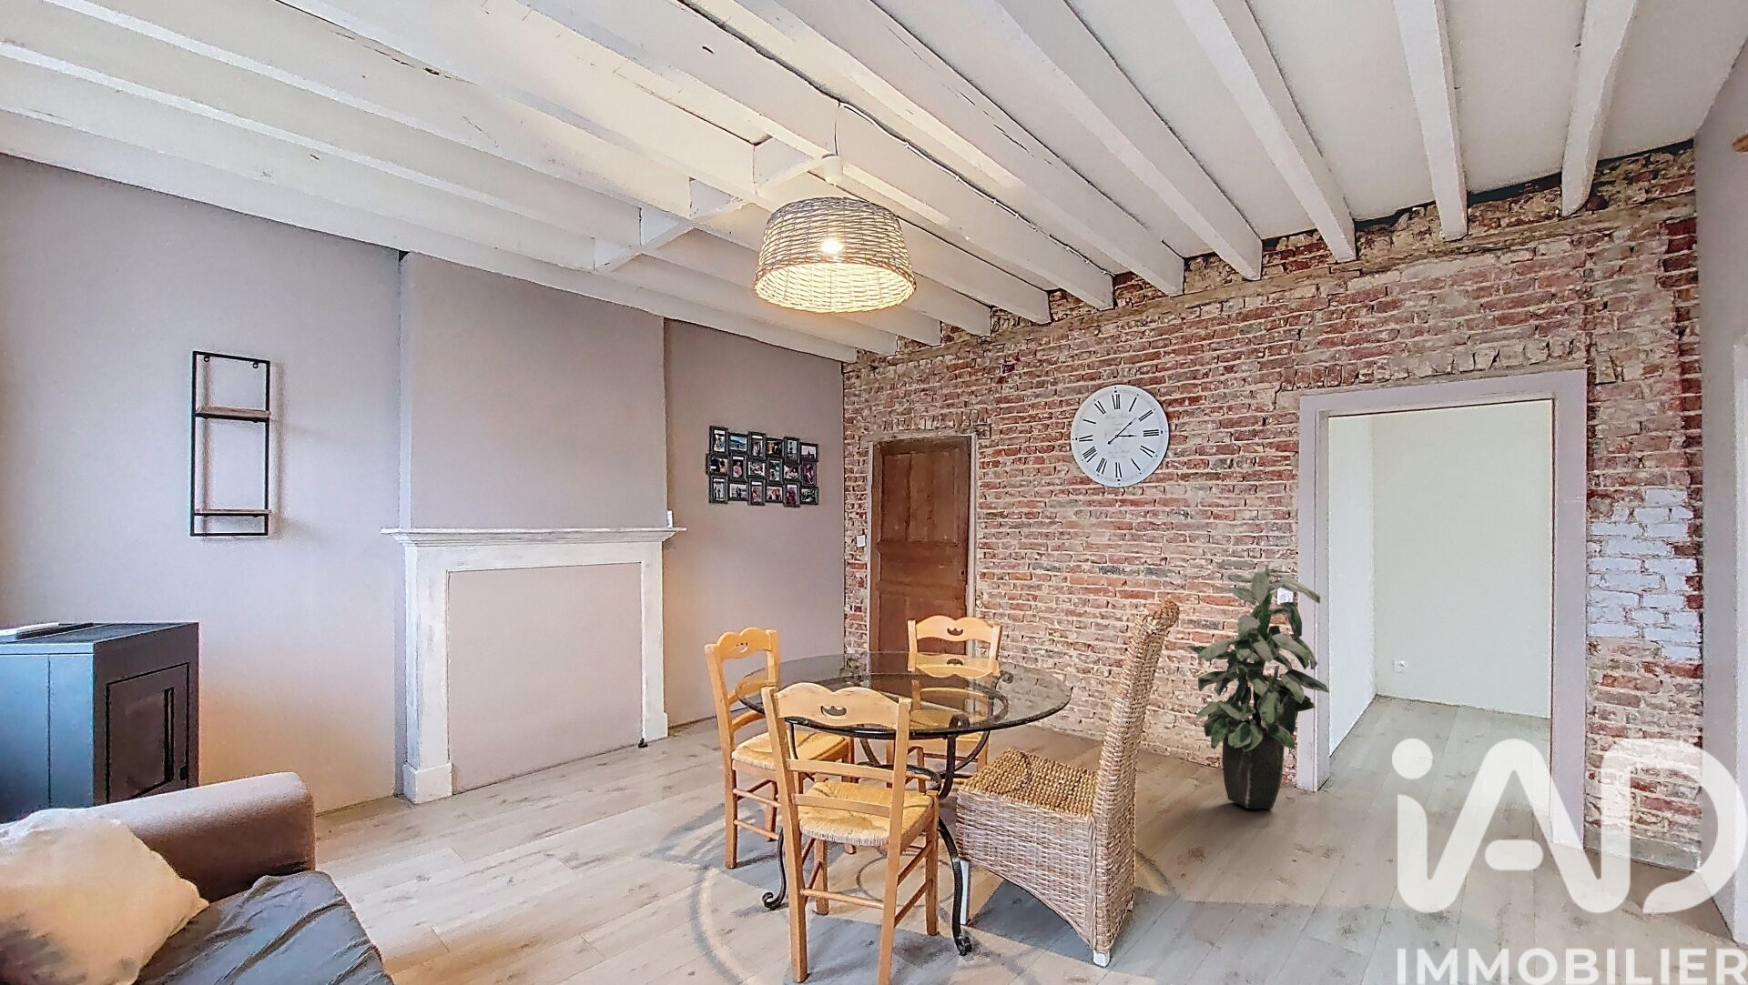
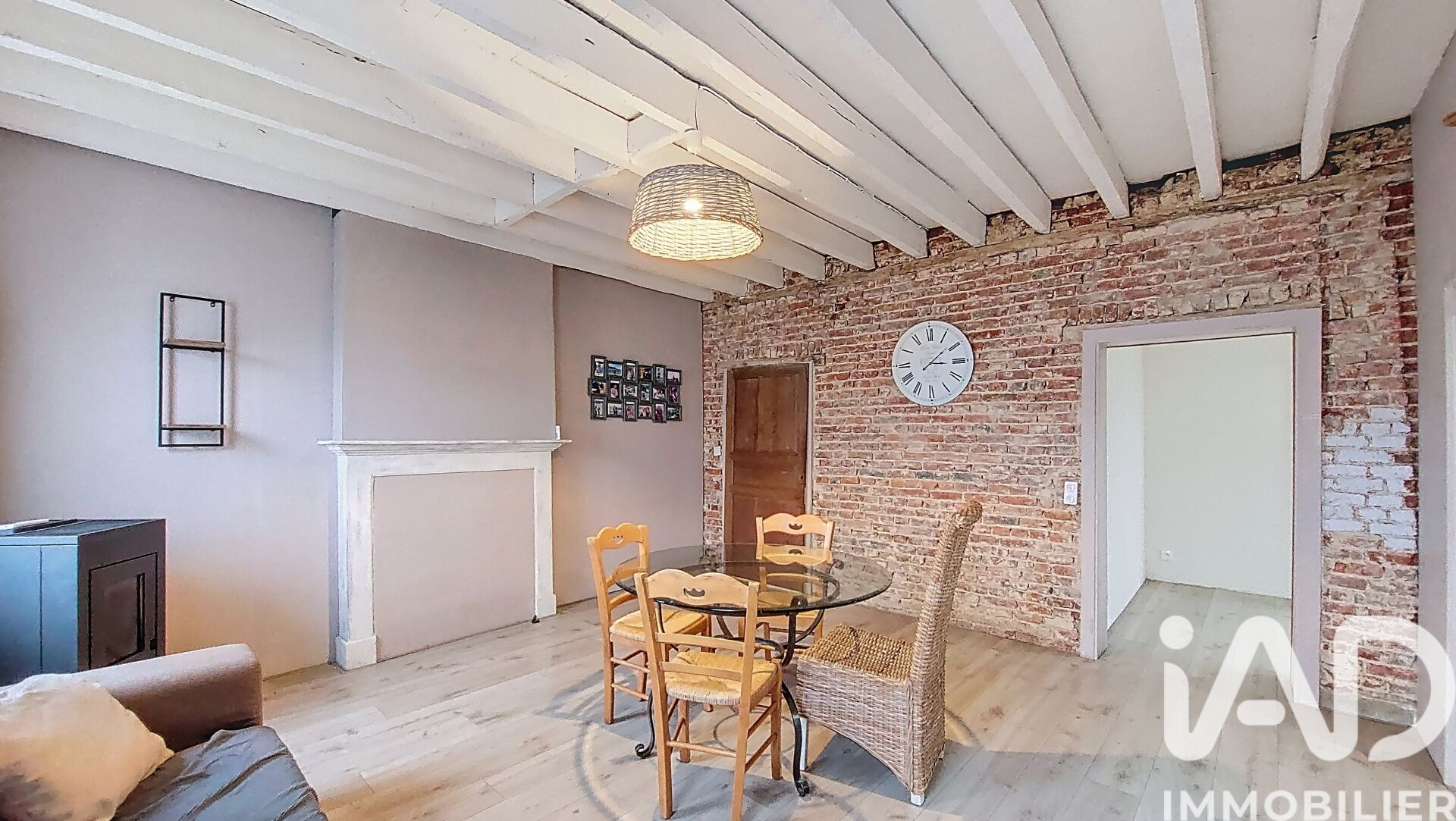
- indoor plant (1251, 680)
